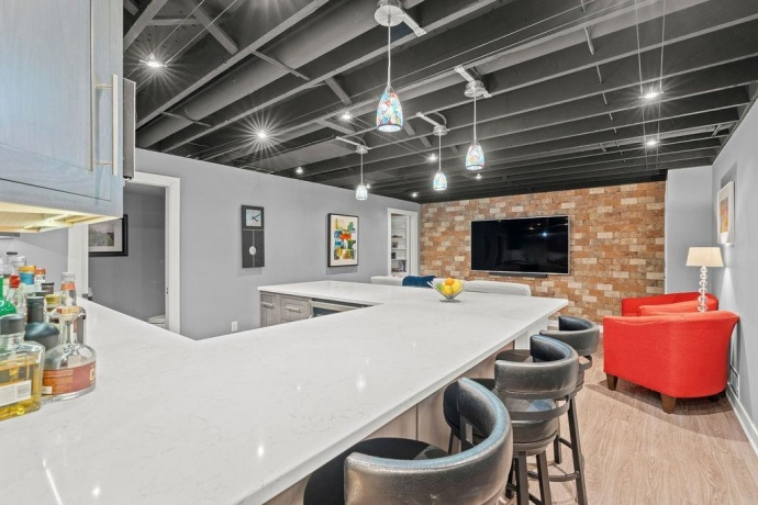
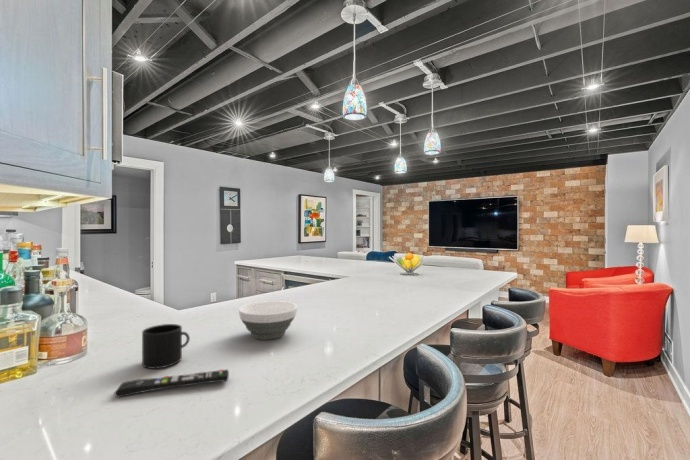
+ bowl (268, 321)
+ remote control (175, 381)
+ mug (167, 344)
